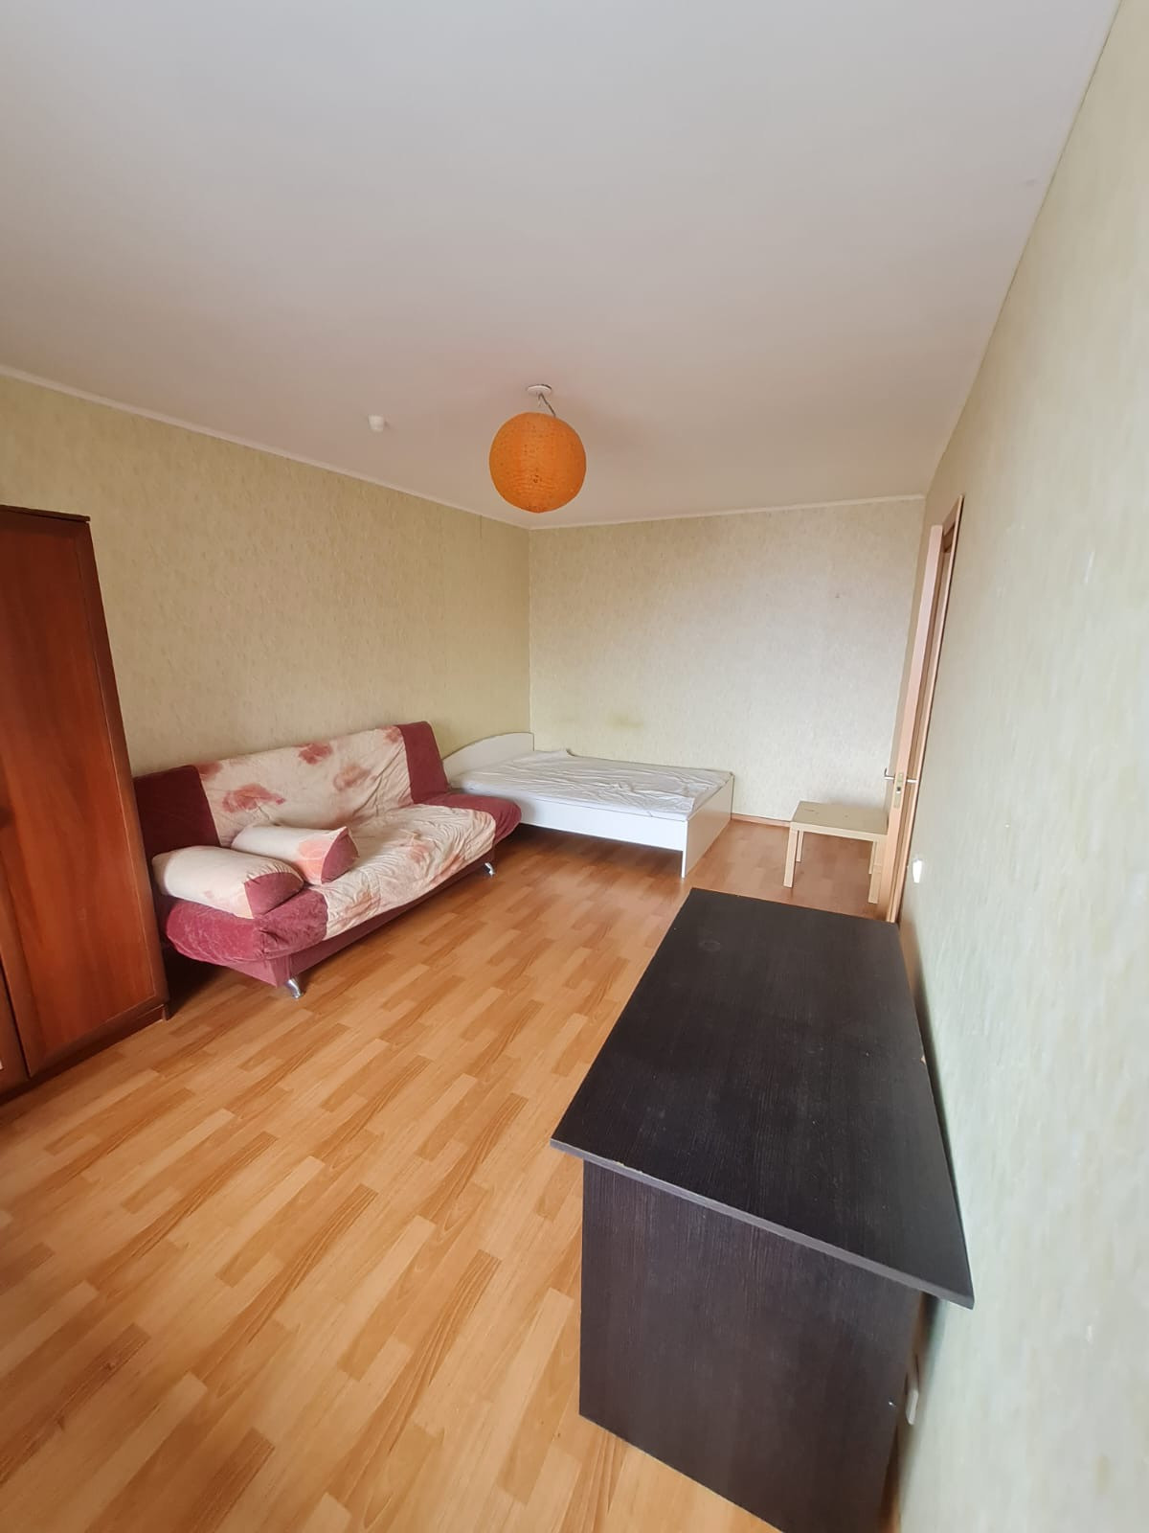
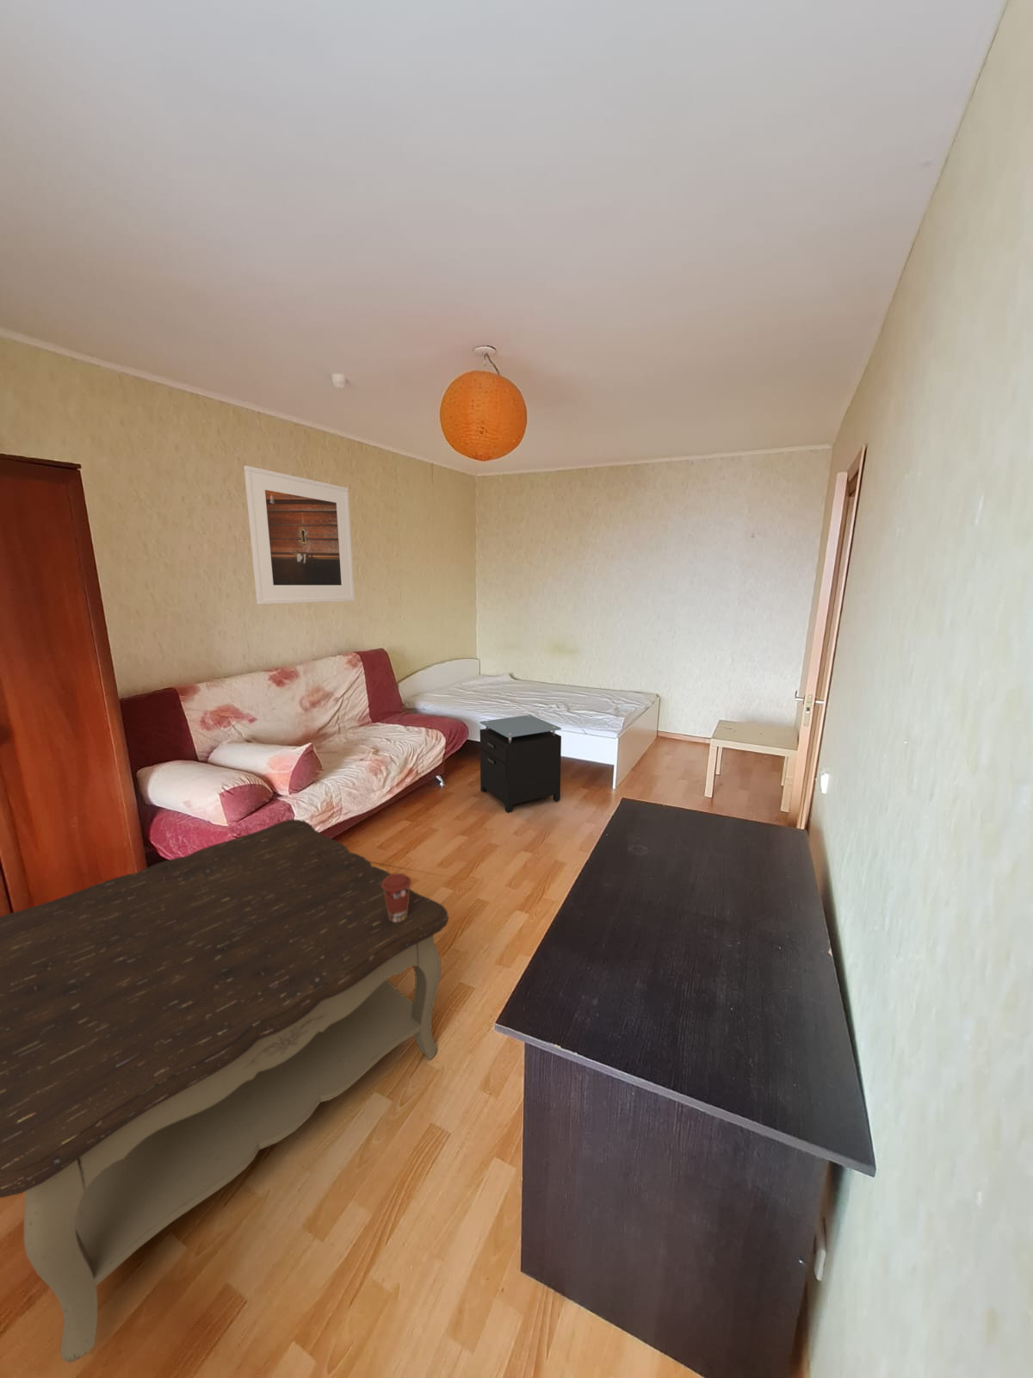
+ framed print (306, 540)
+ nightstand (519, 761)
+ coffee table (221, 992)
+ coffee cup (397, 896)
